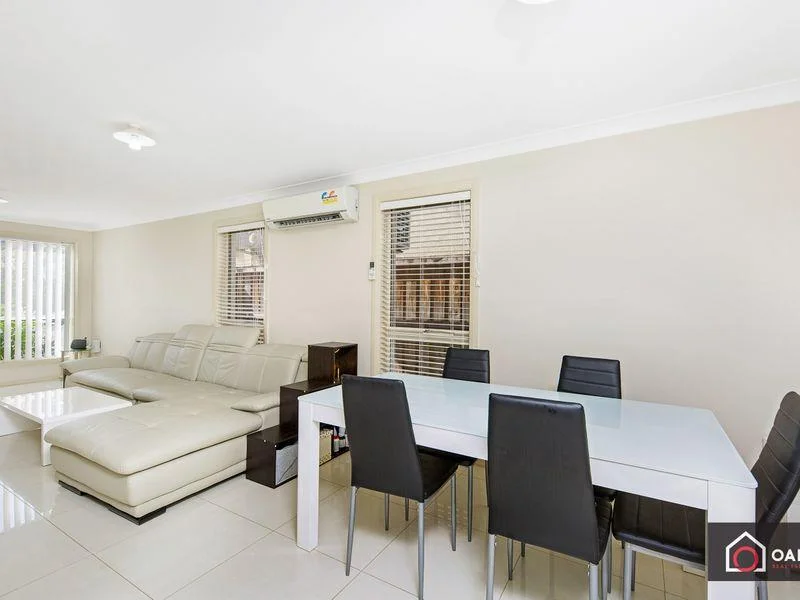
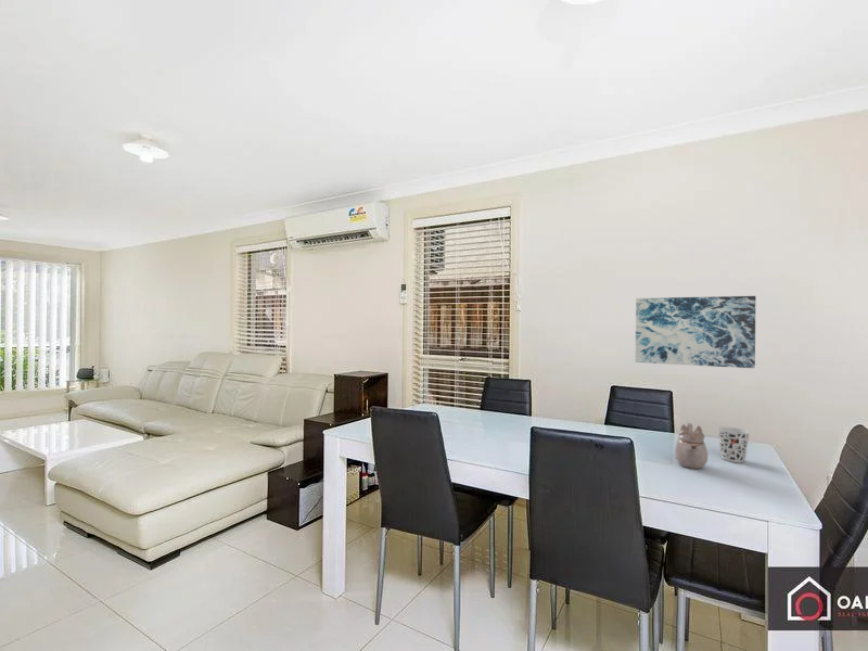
+ wall art (691, 331)
+ teapot (690, 445)
+ cup (732, 445)
